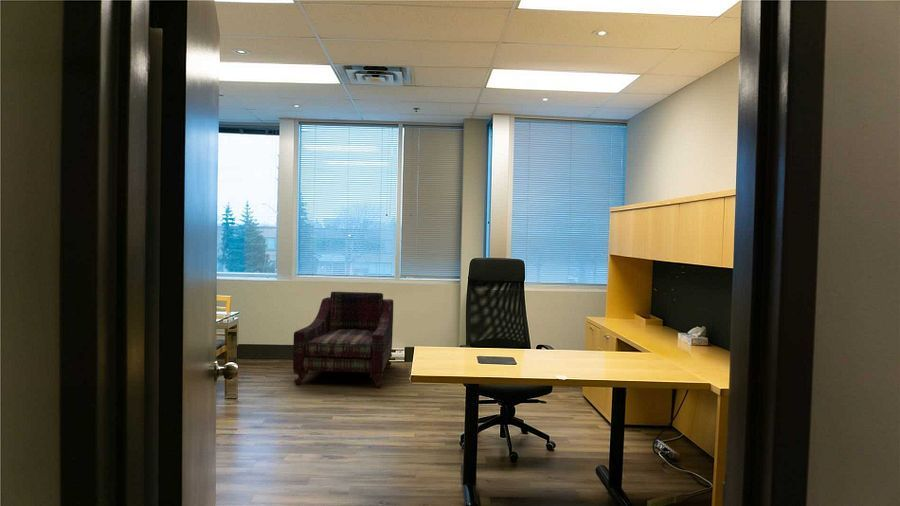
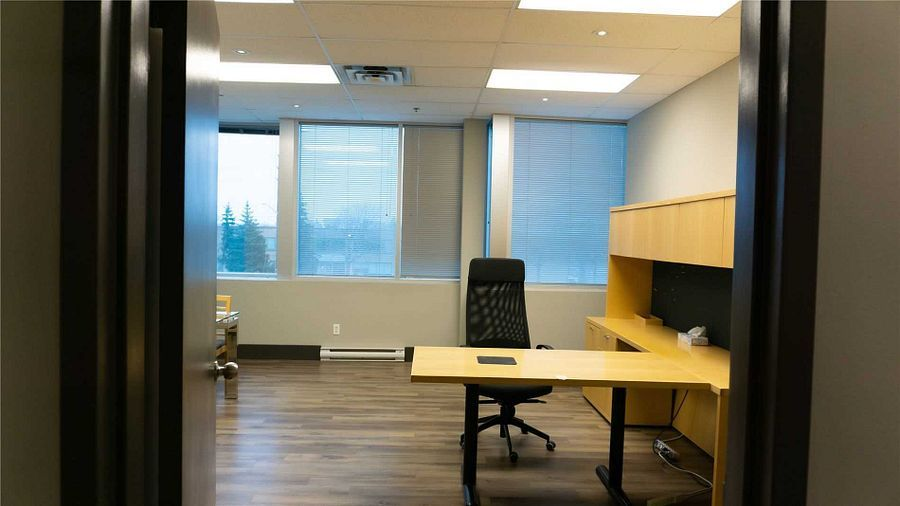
- armchair (349, 334)
